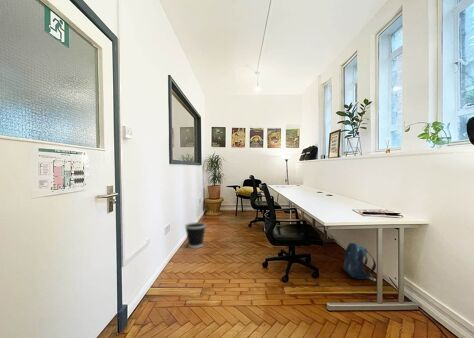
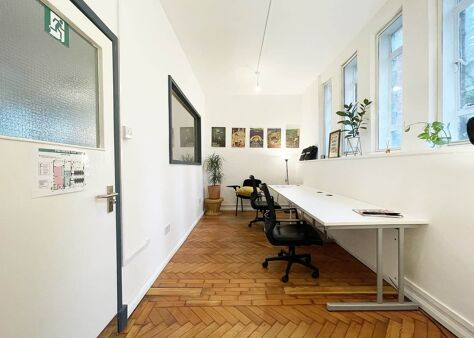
- backpack (359, 258)
- wastebasket (195, 235)
